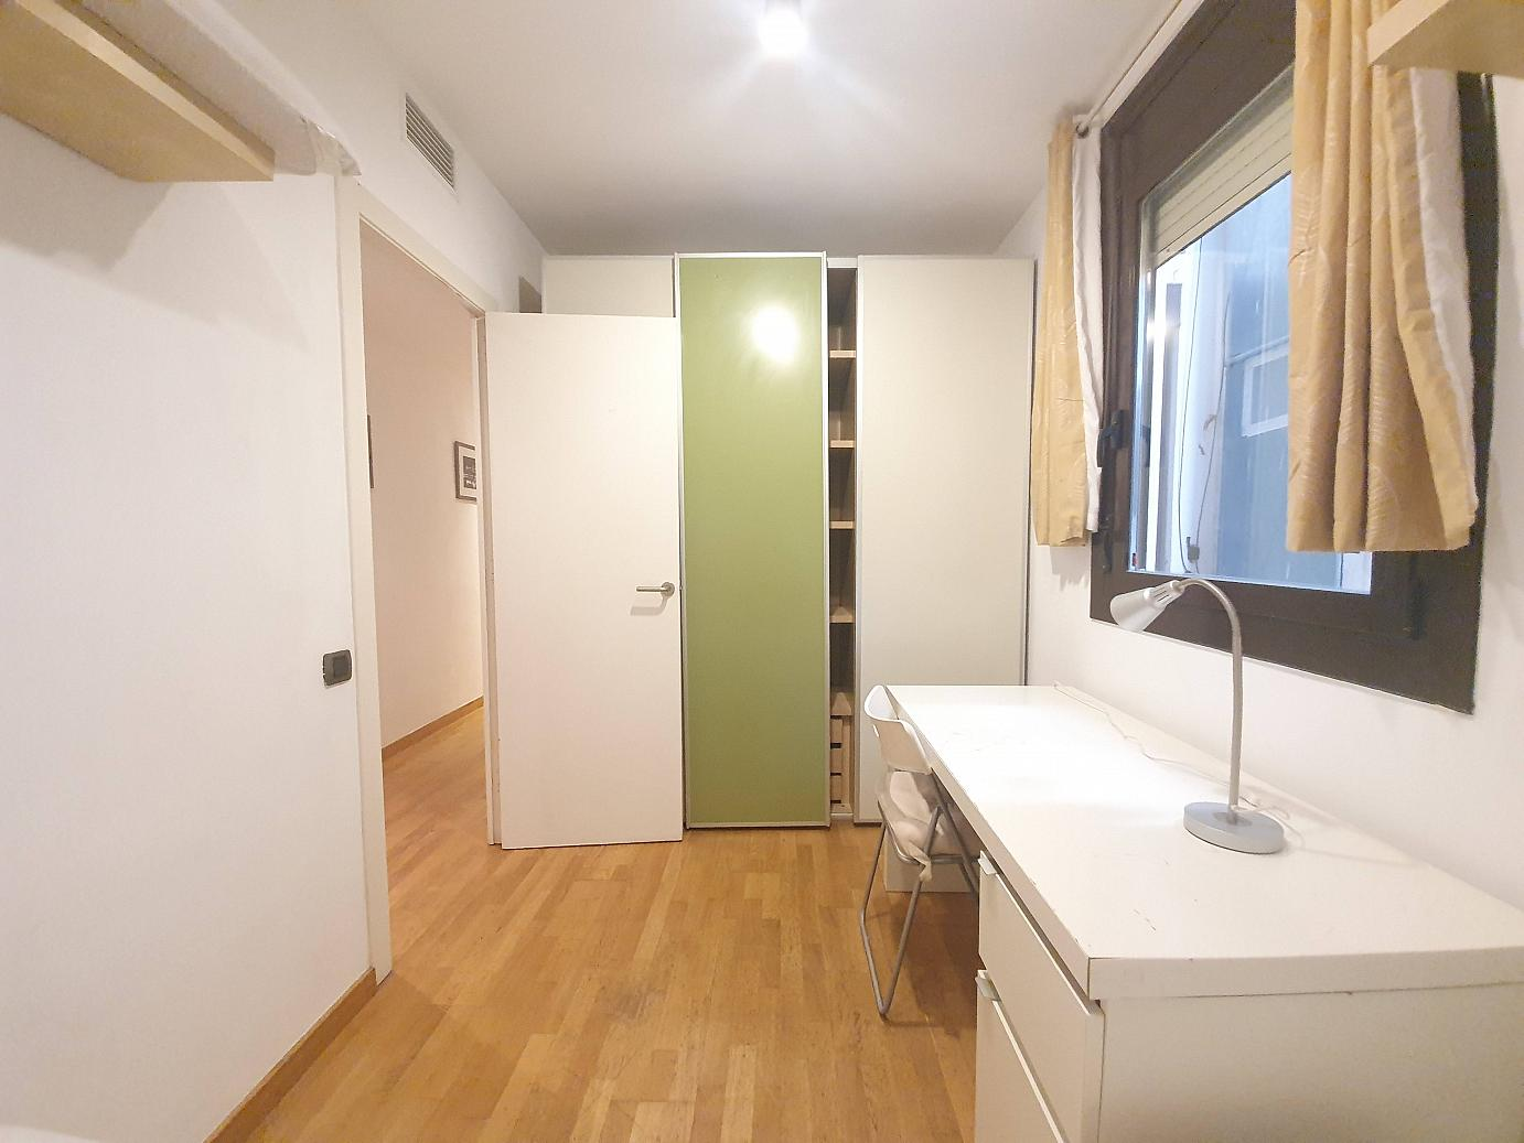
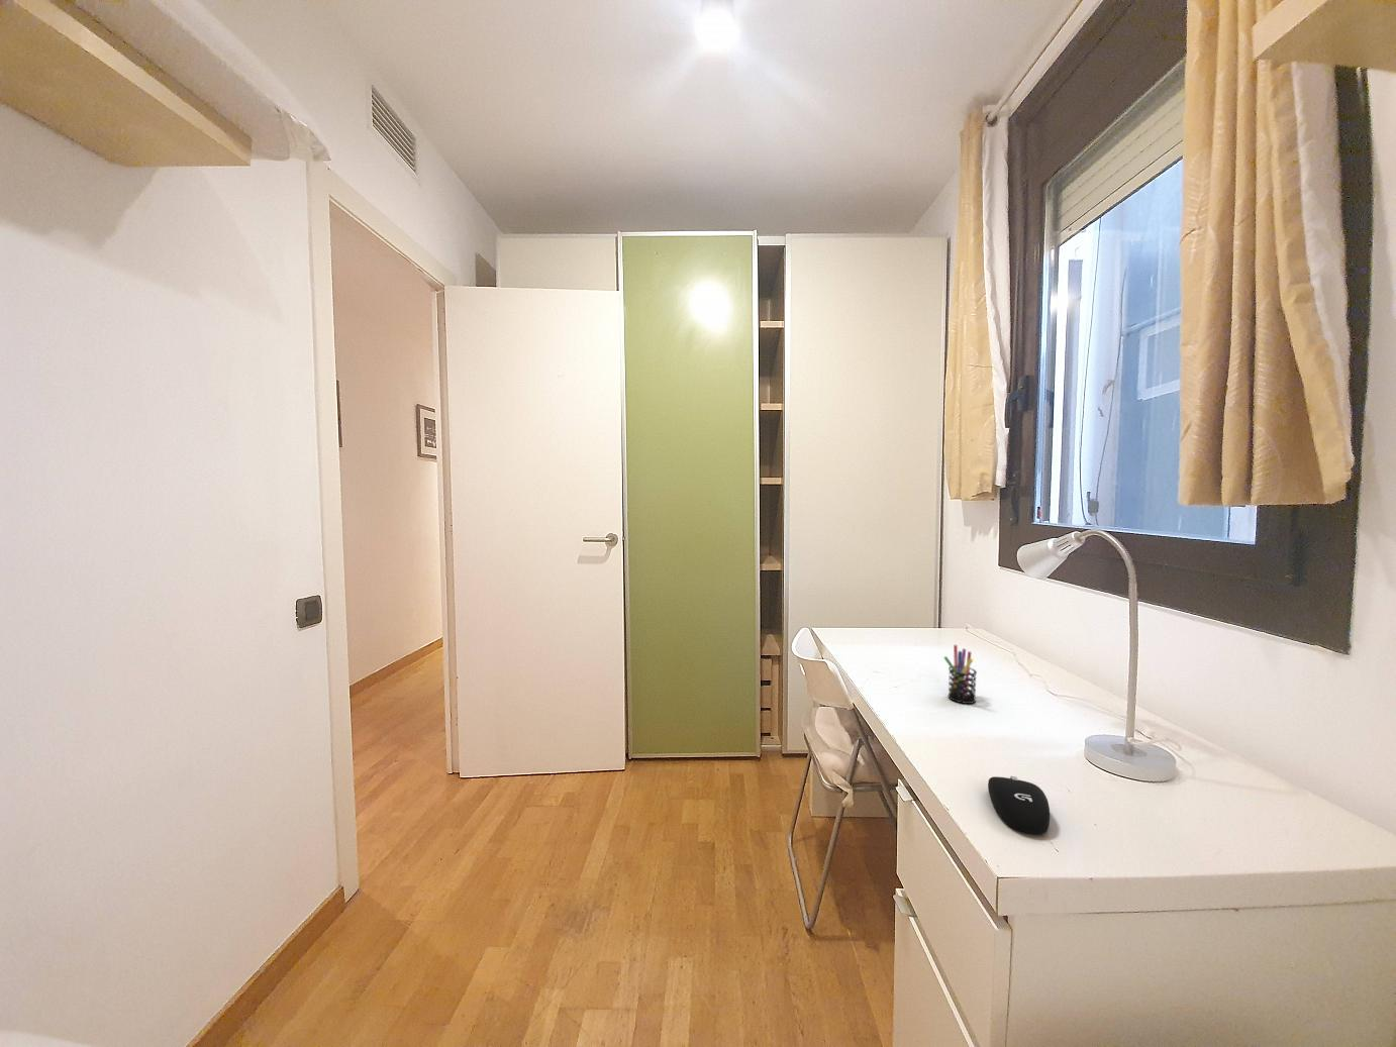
+ pen holder (958, 672)
+ computer mouse (1019, 798)
